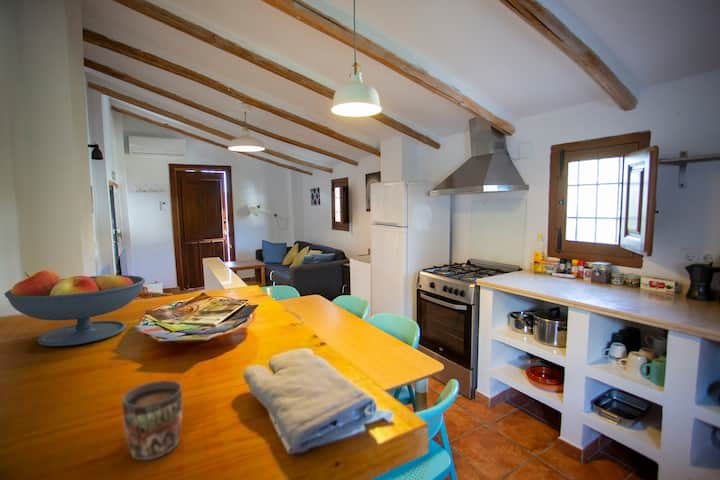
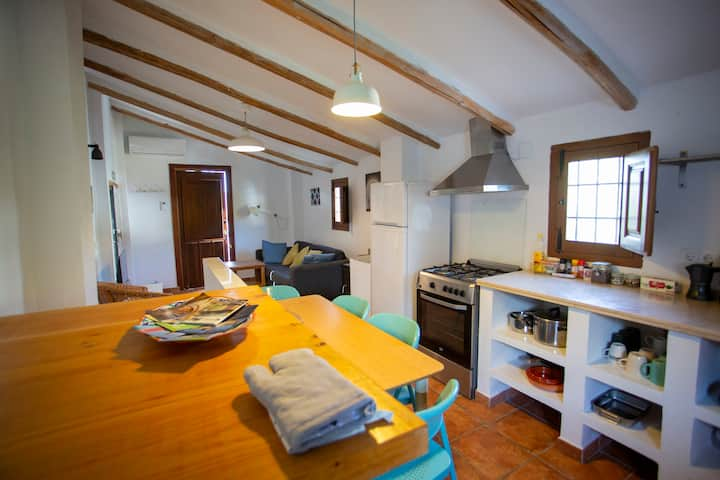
- mug (154, 413)
- fruit bowl (82, 300)
